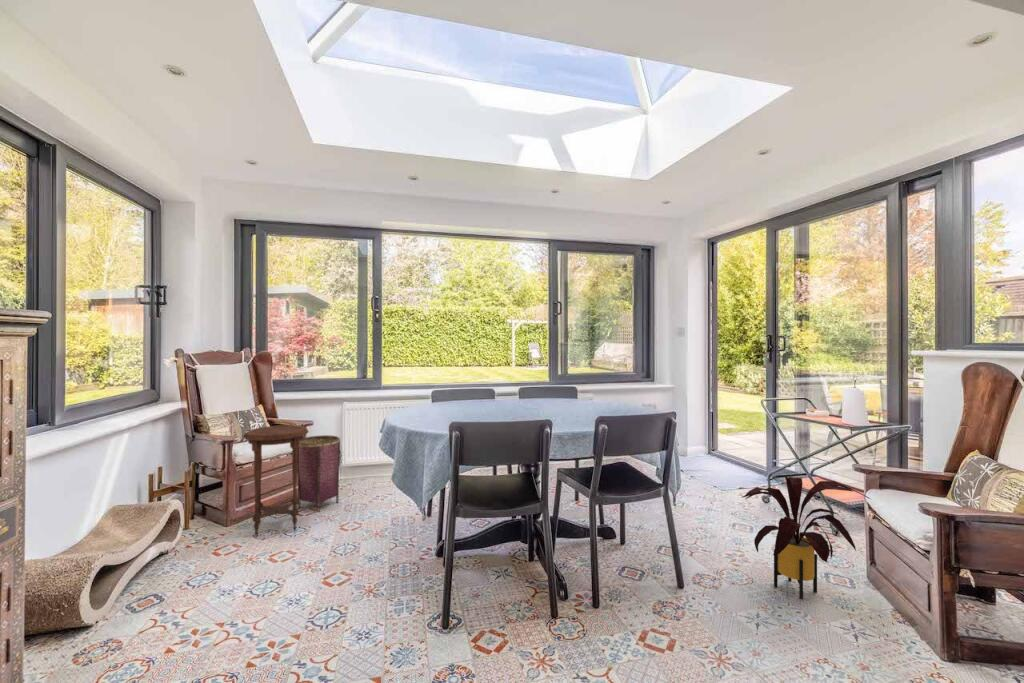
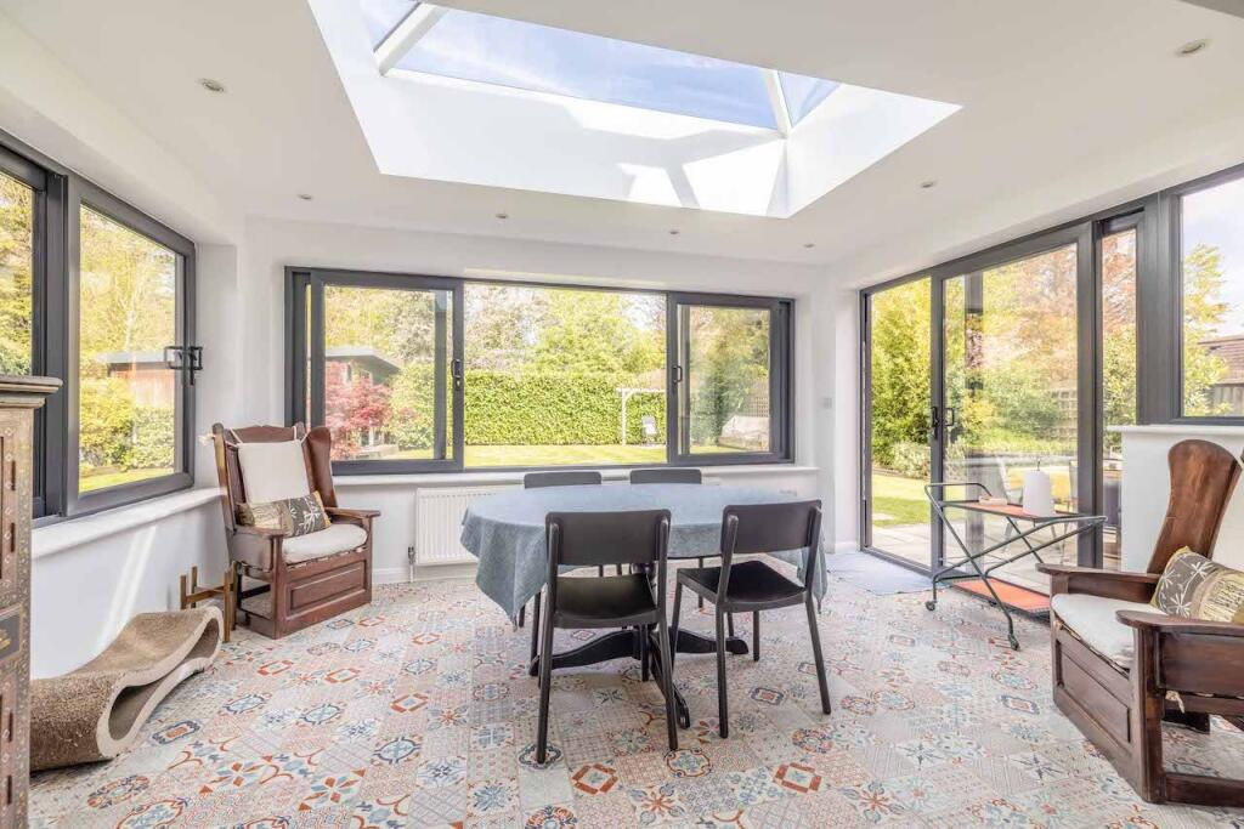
- side table (260, 478)
- house plant (800, 531)
- woven basket (318, 472)
